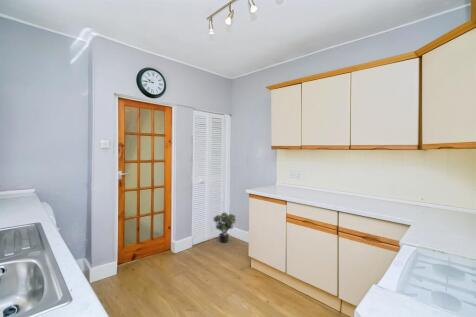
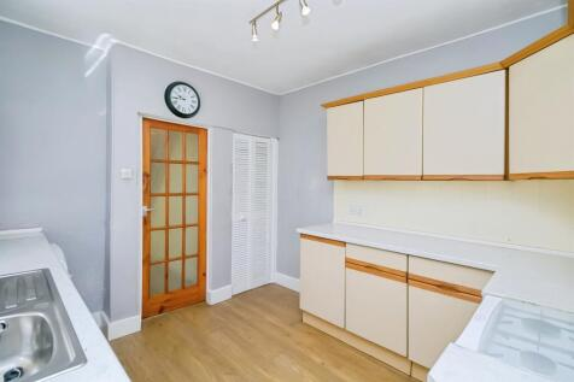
- potted plant (225, 227)
